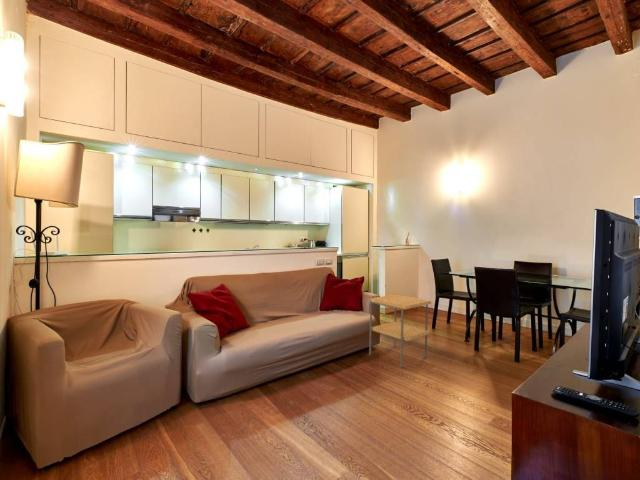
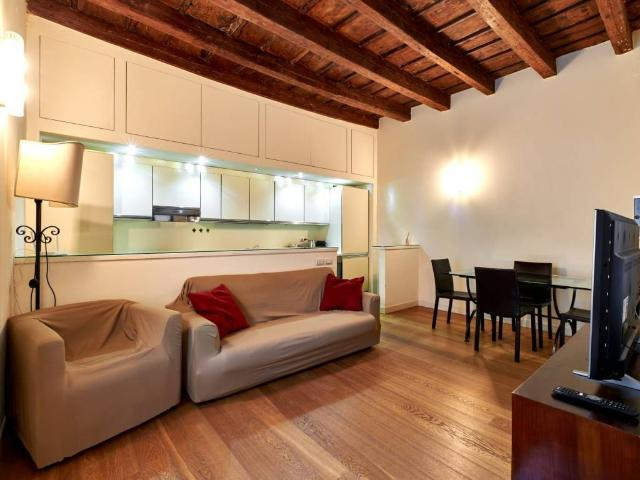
- side table (399, 328)
